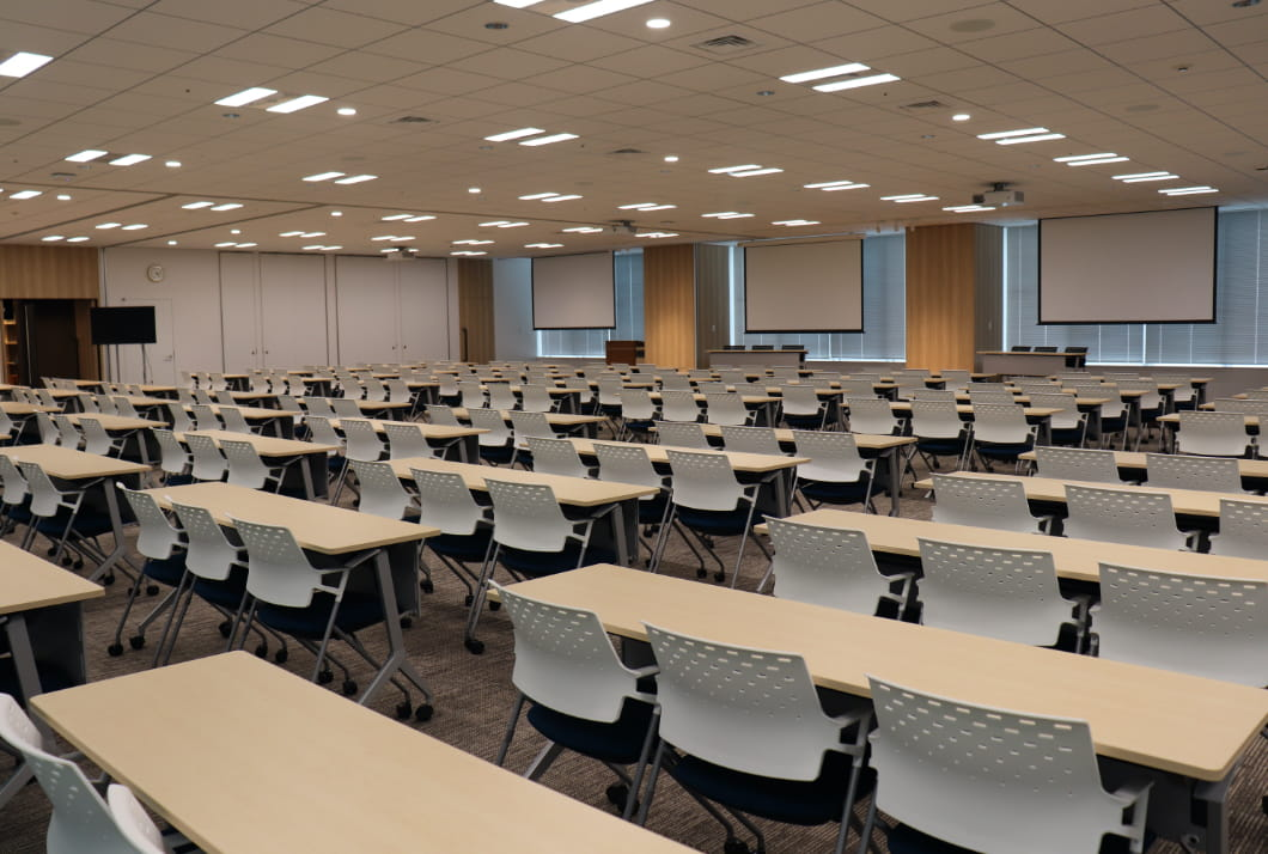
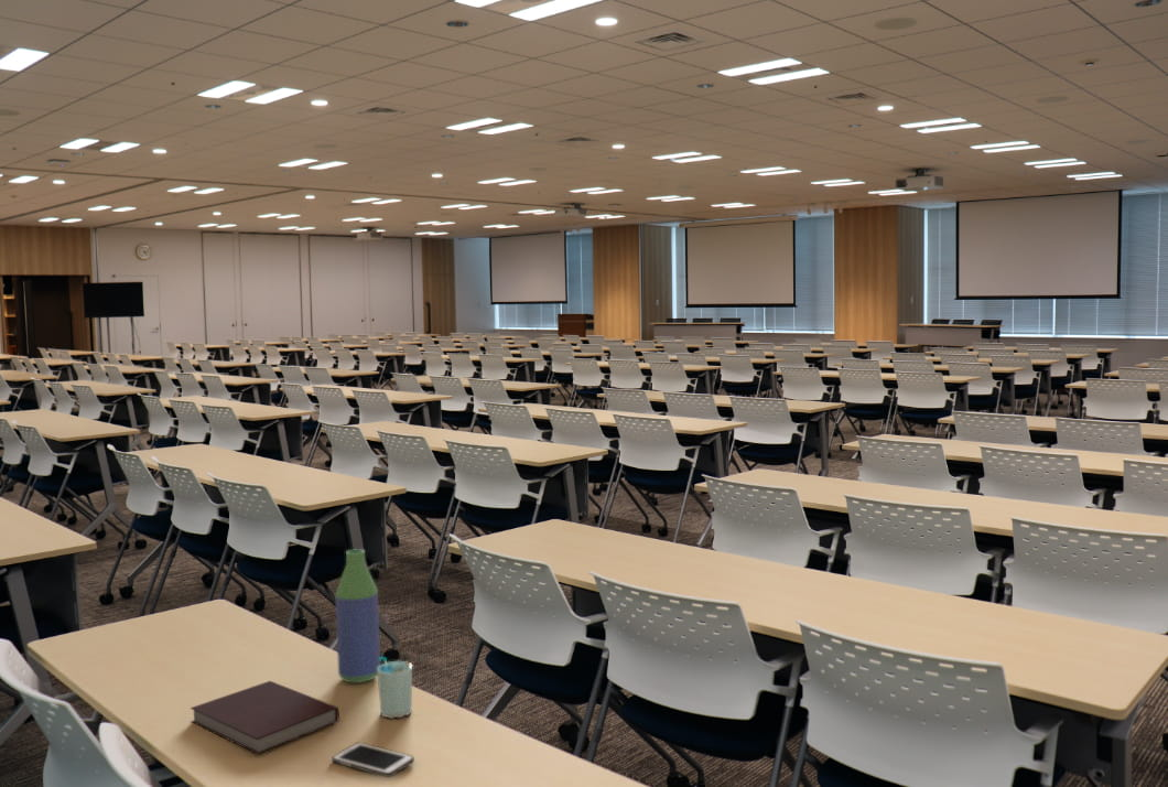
+ notebook (264, 714)
+ cell phone (372, 759)
+ cup (396, 684)
+ bottle (357, 614)
